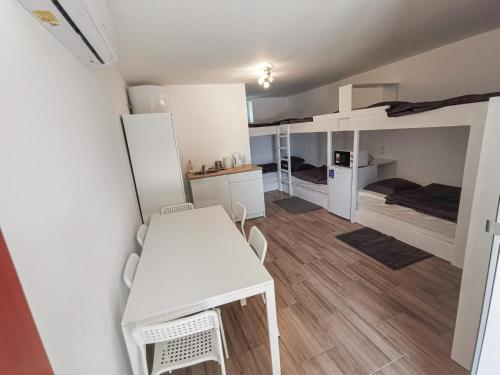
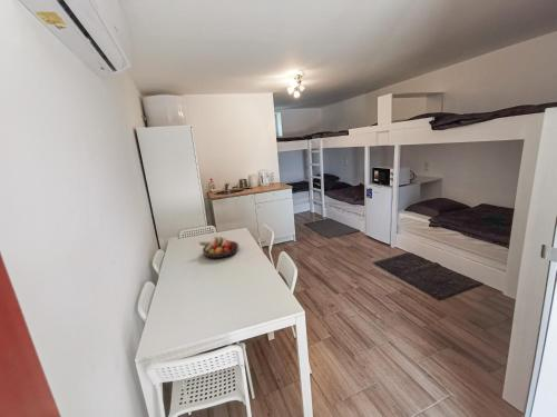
+ fruit bowl (219, 245)
